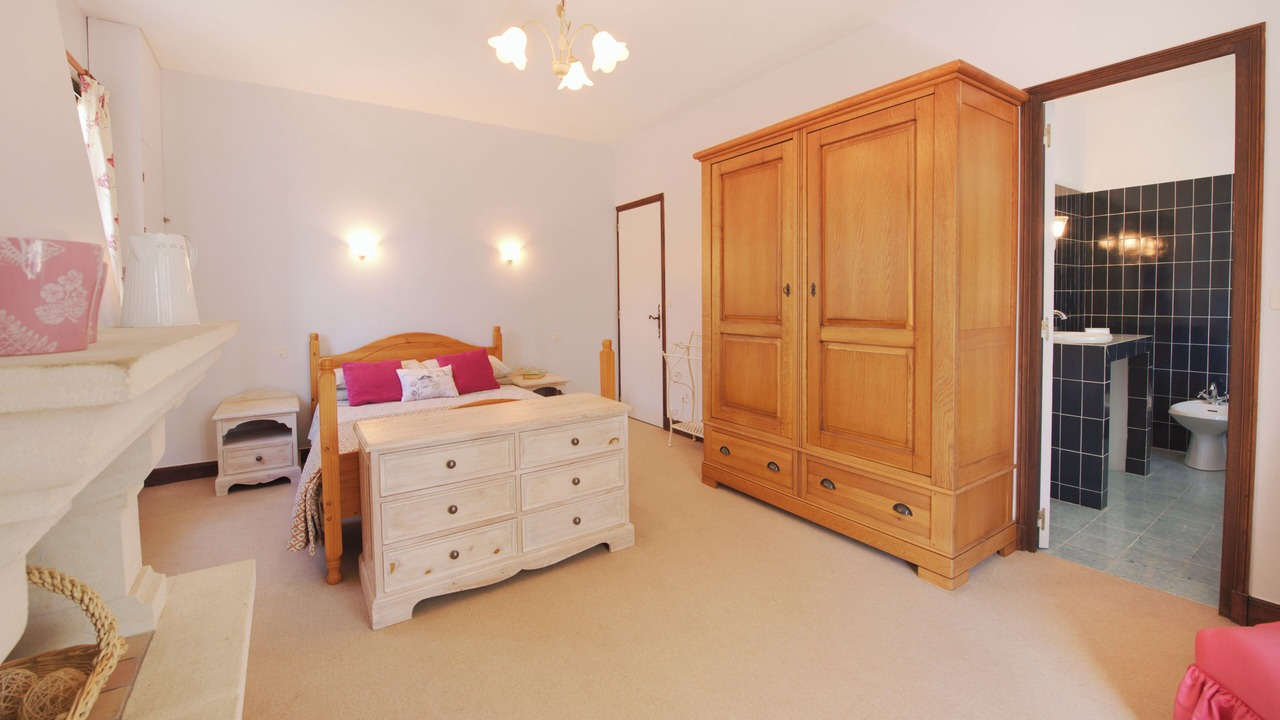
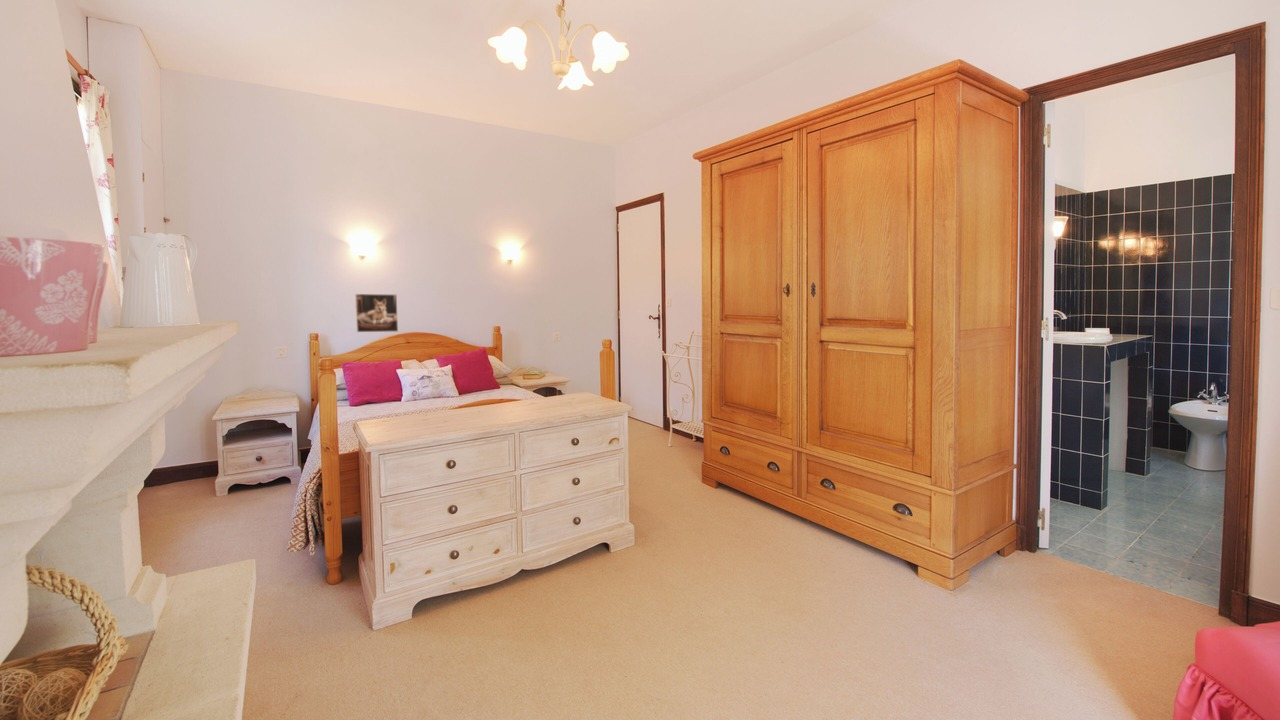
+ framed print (376, 313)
